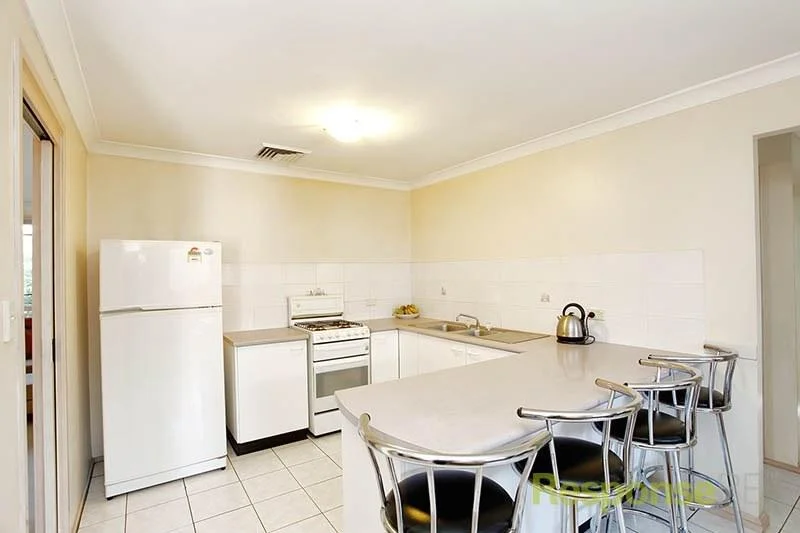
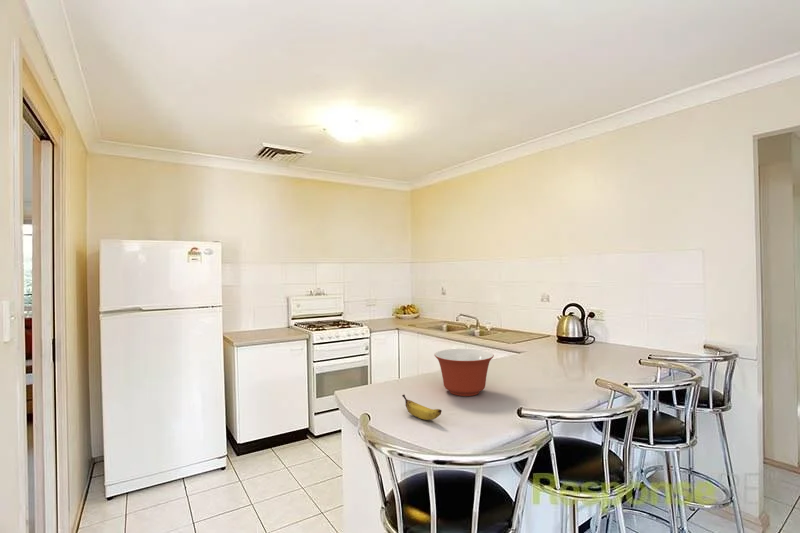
+ banana (421, 408)
+ mixing bowl (464, 372)
